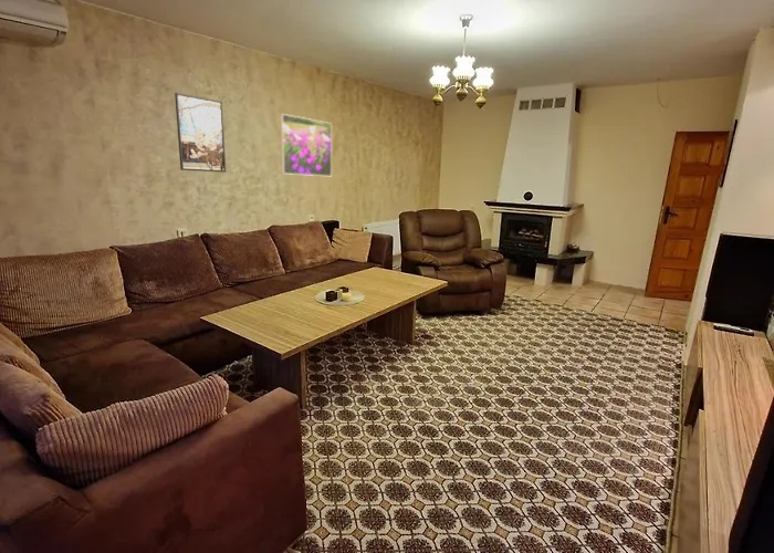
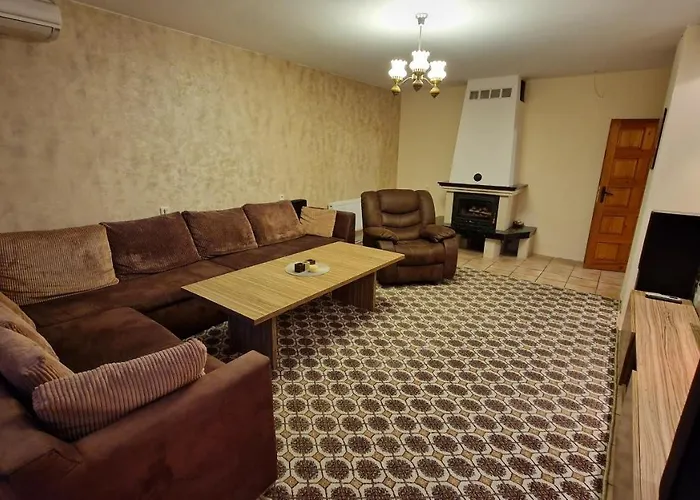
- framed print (307, 147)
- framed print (201, 135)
